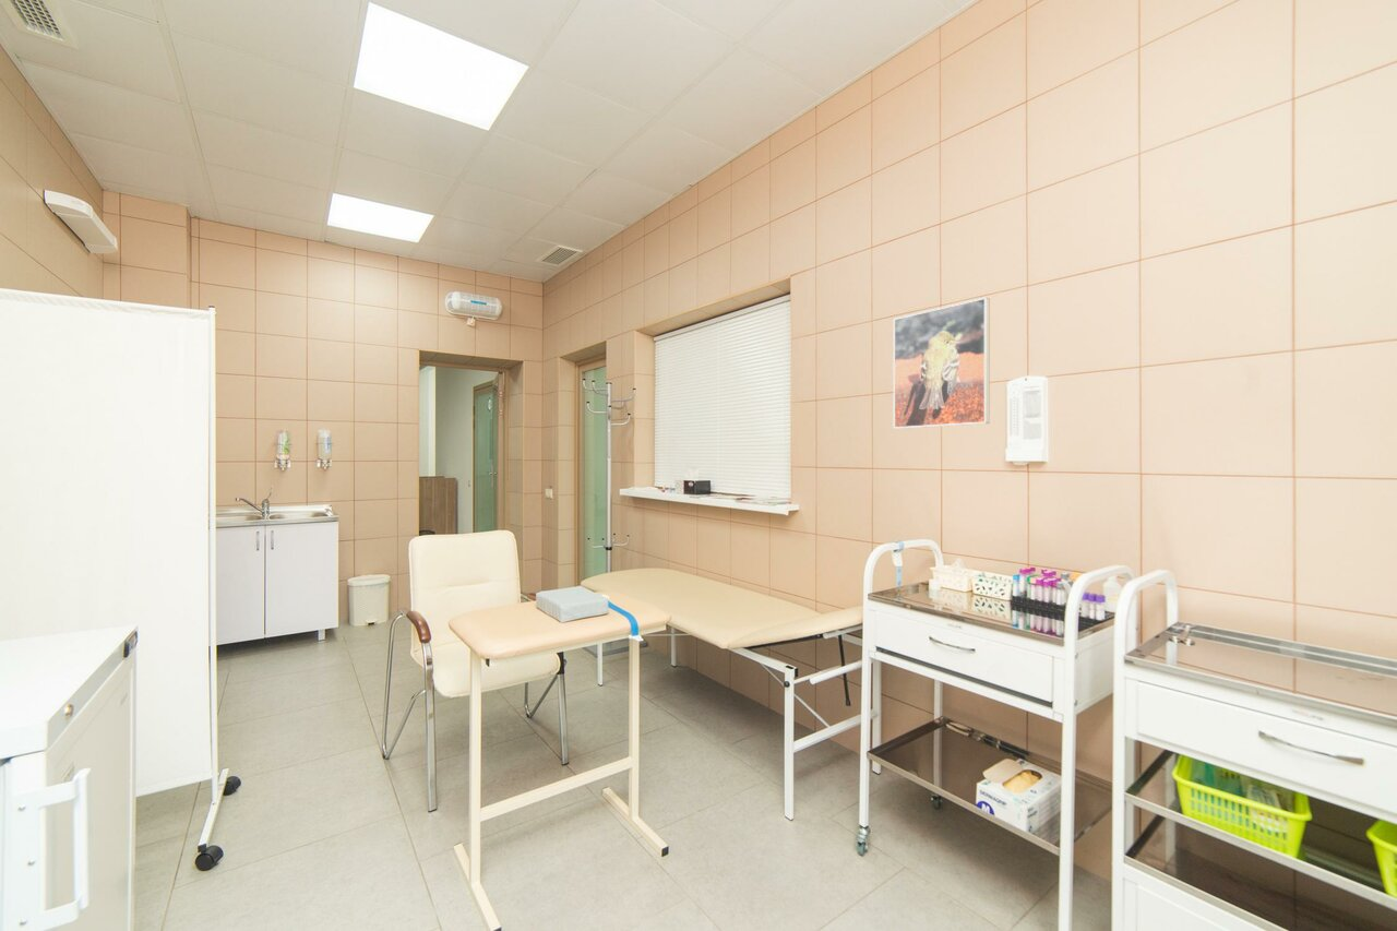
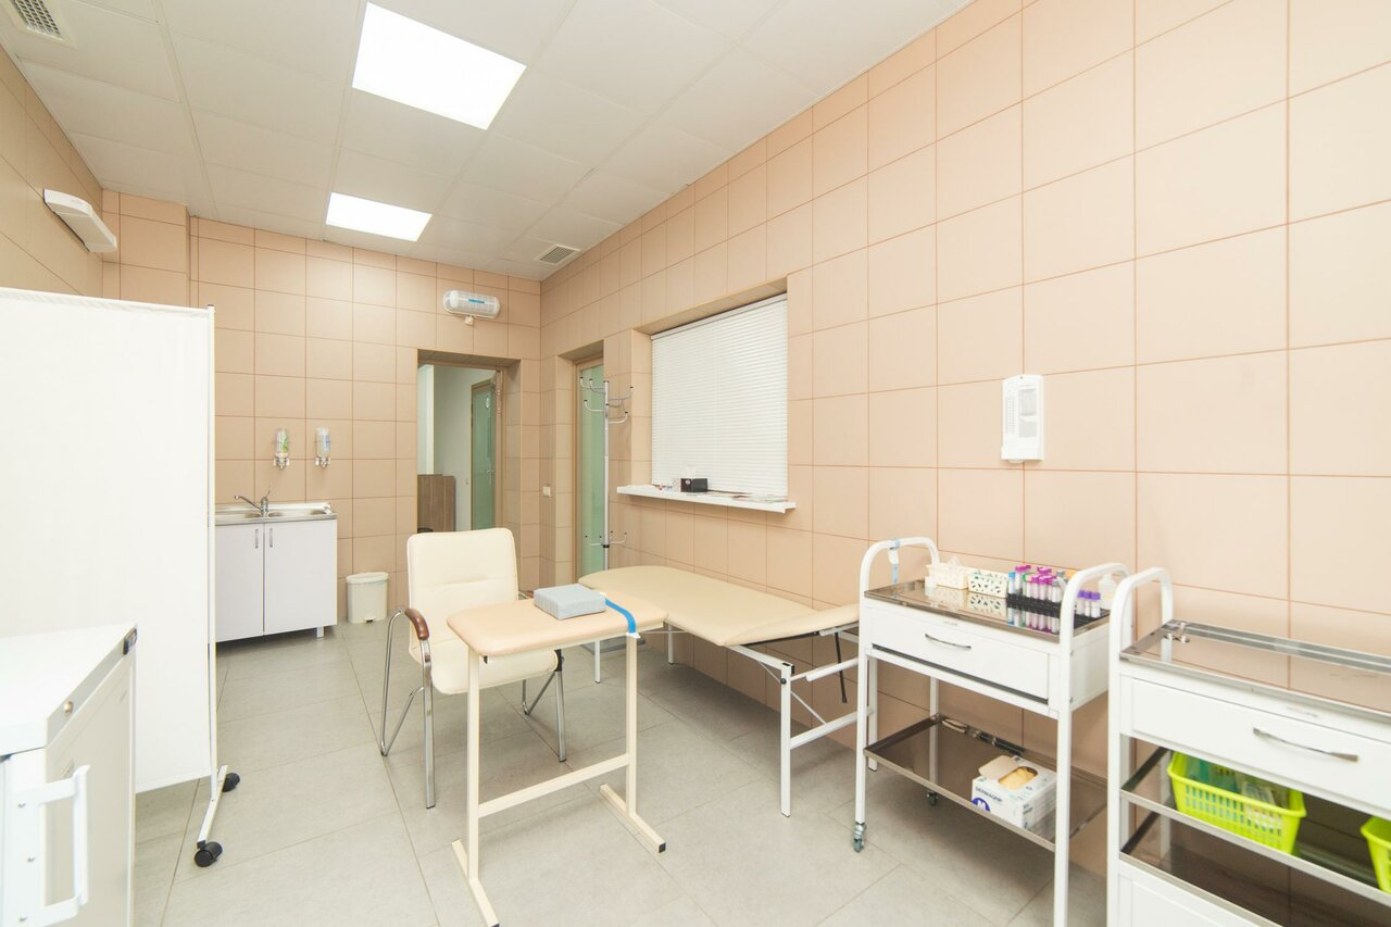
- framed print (938, 367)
